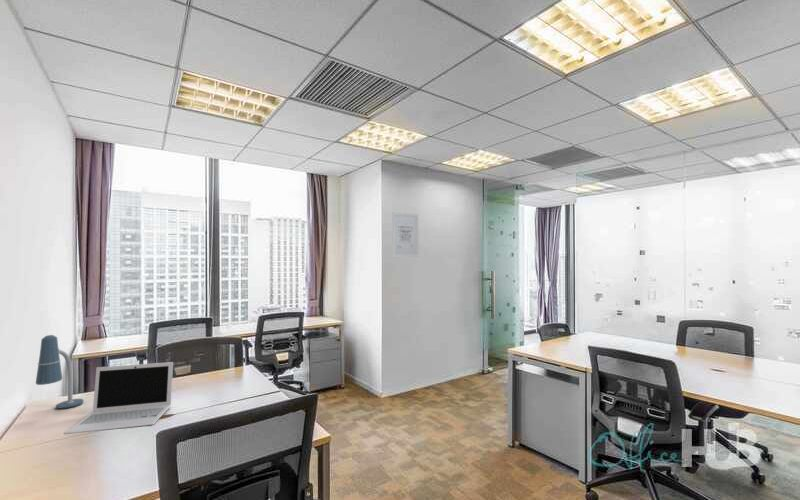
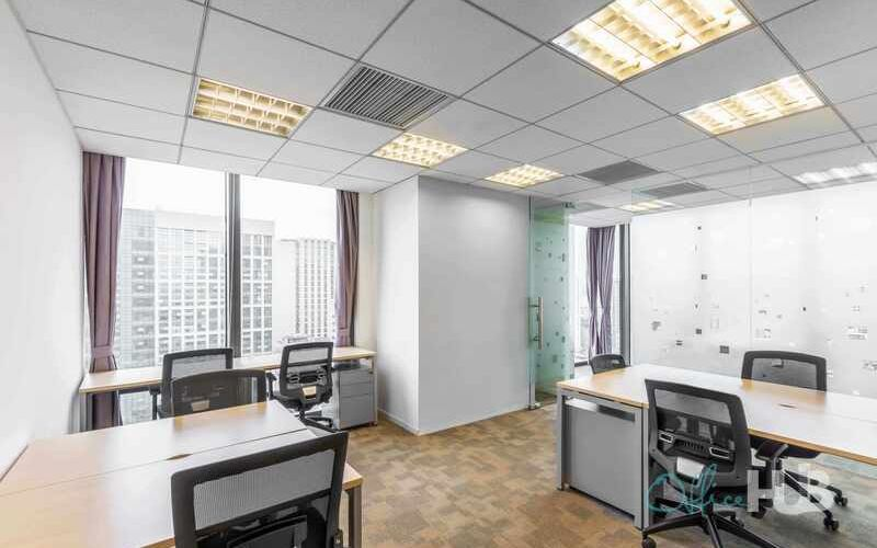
- wall art (405, 235)
- laptop (123, 395)
- desk lamp (60, 371)
